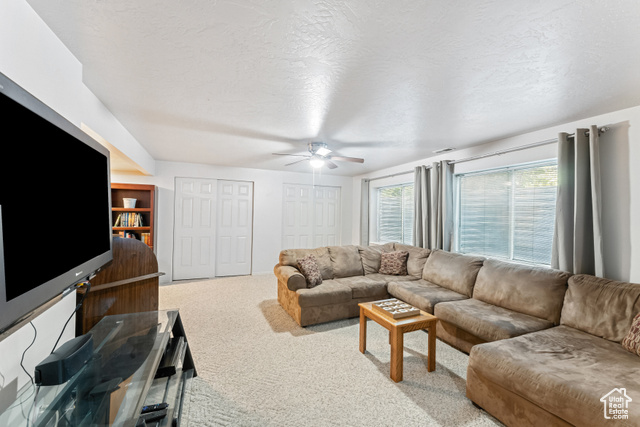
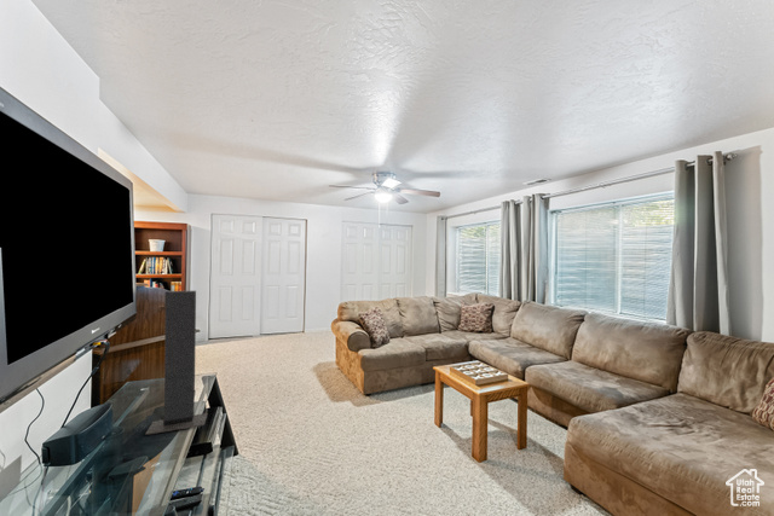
+ speaker (180, 356)
